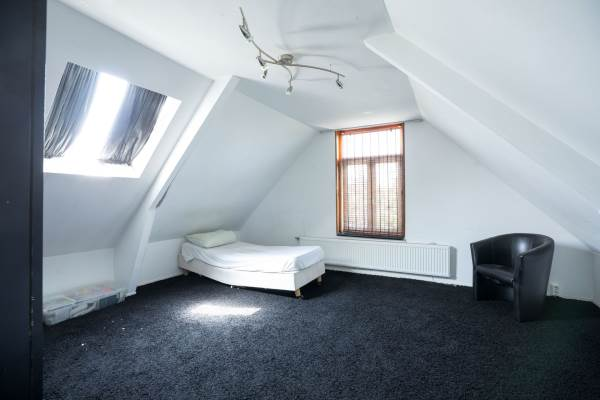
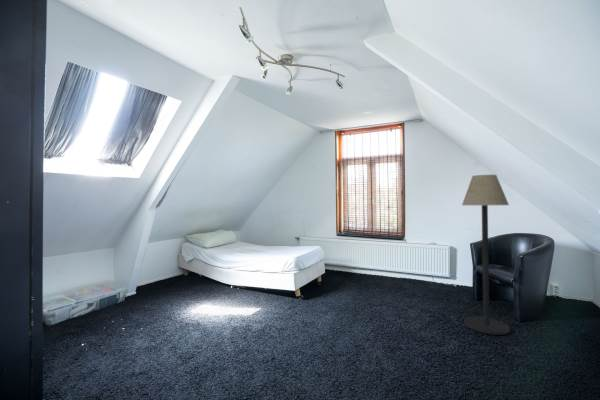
+ floor lamp (485, 250)
